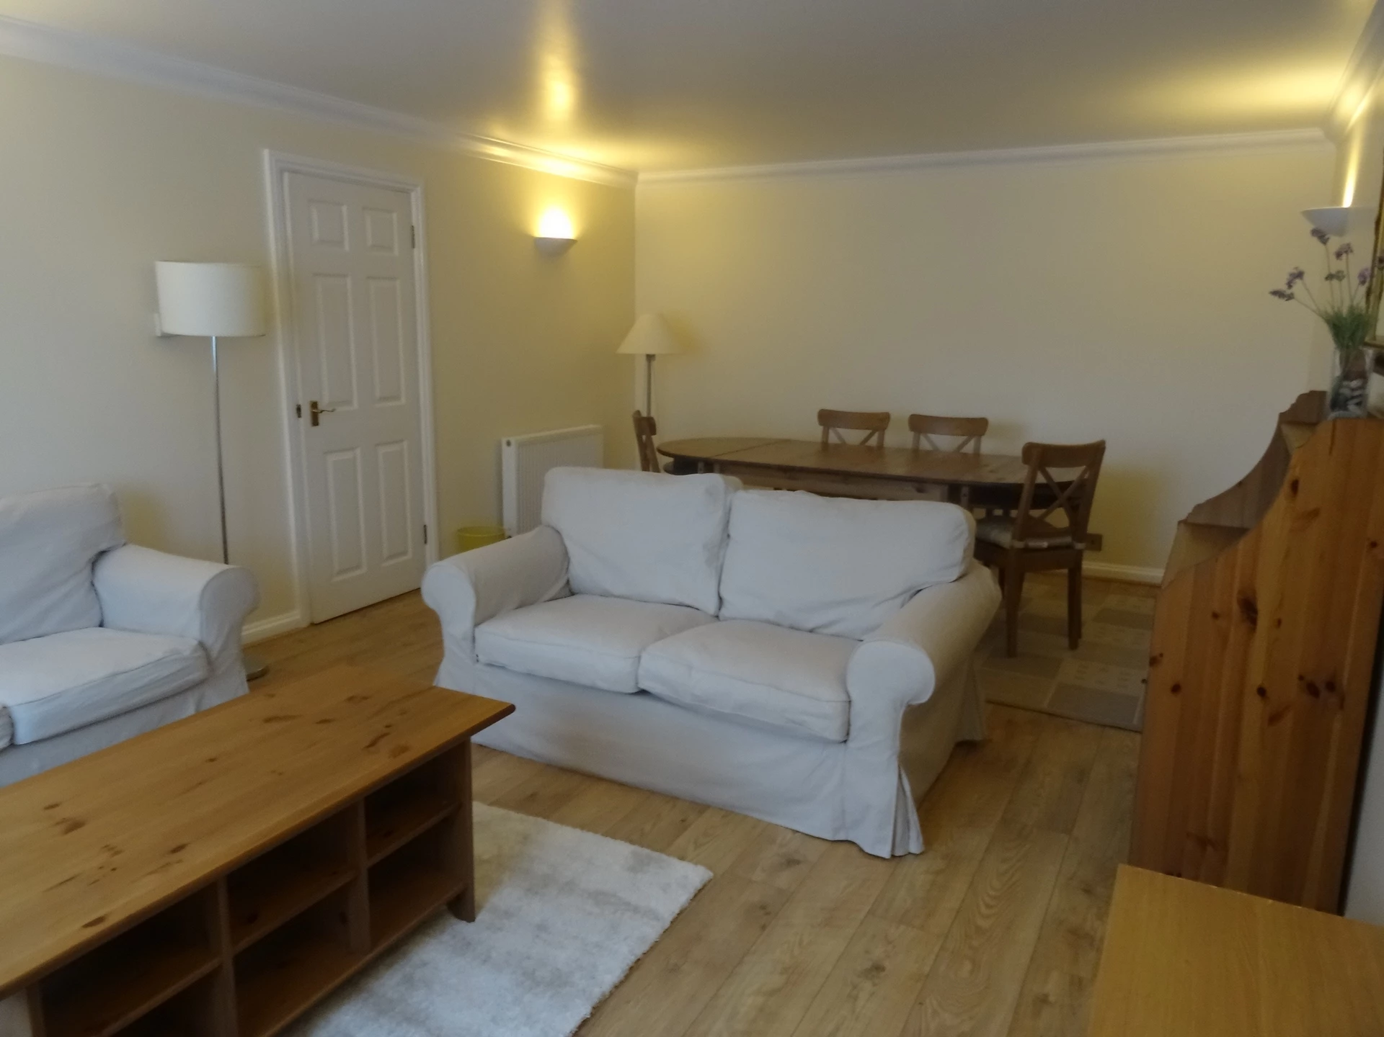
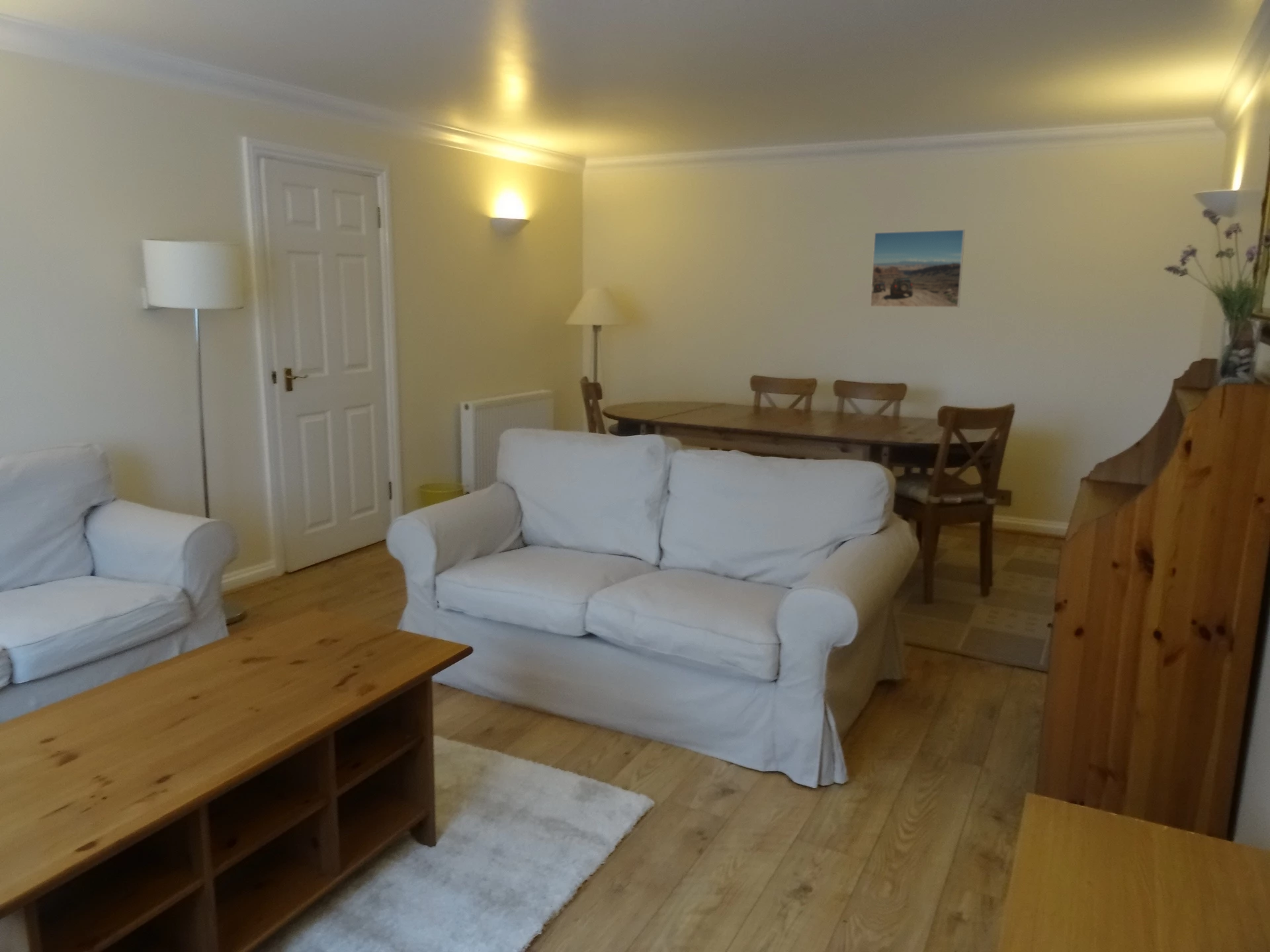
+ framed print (916, 269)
